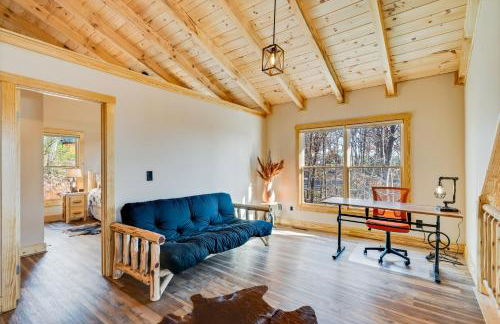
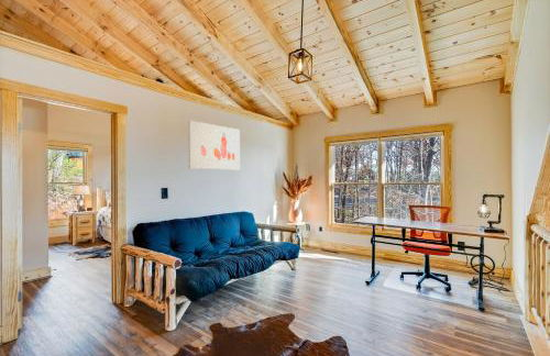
+ wall art (216, 147)
